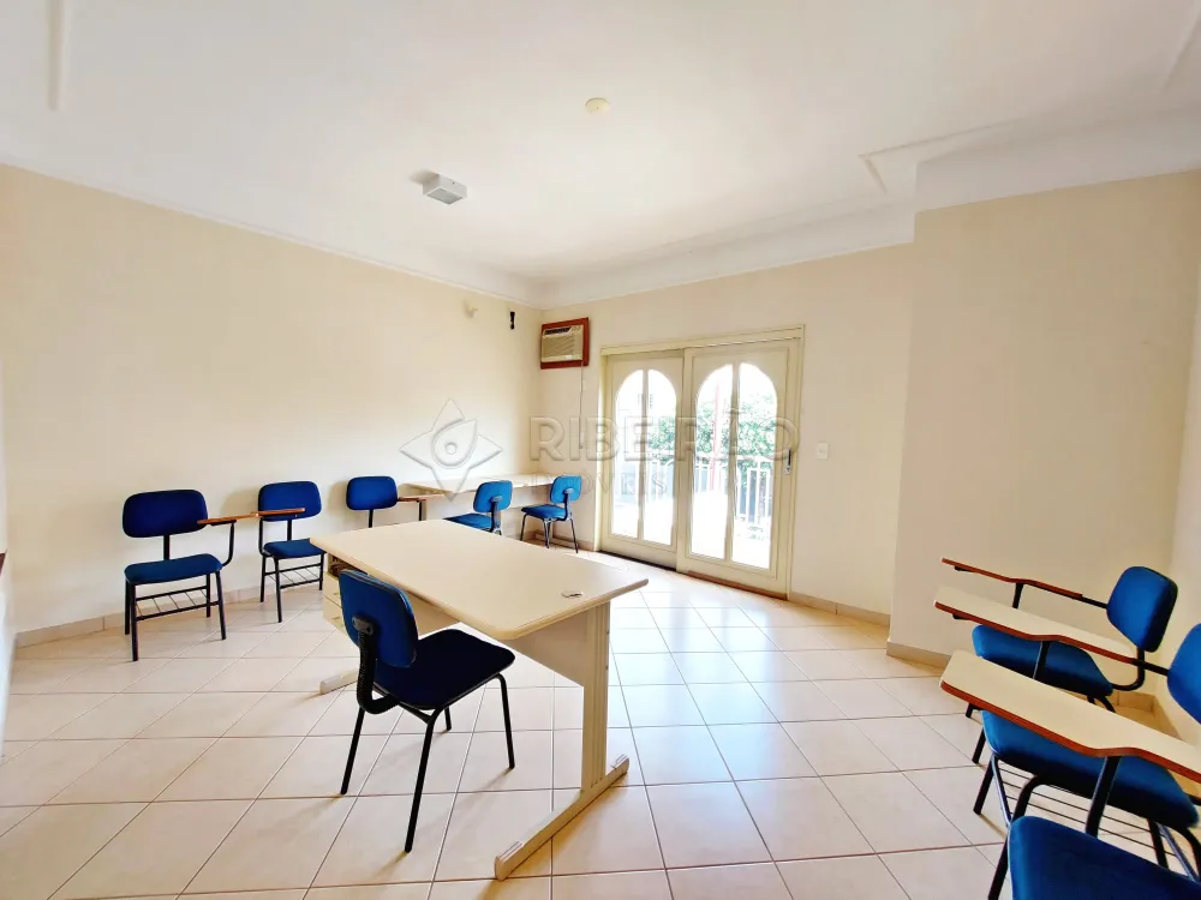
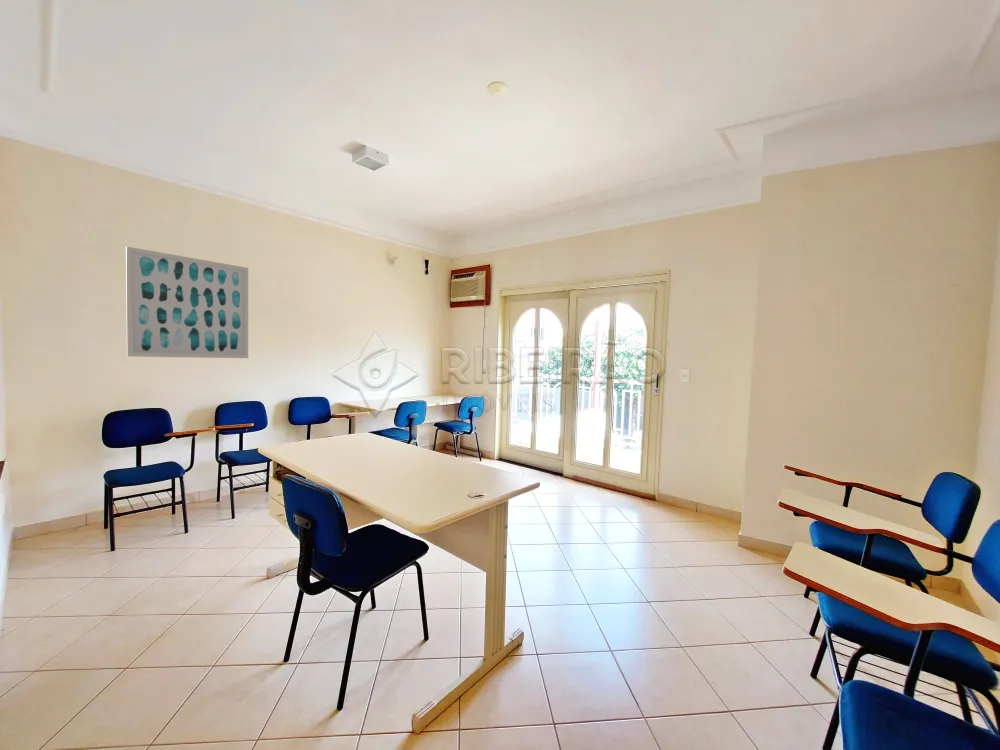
+ wall art (193, 308)
